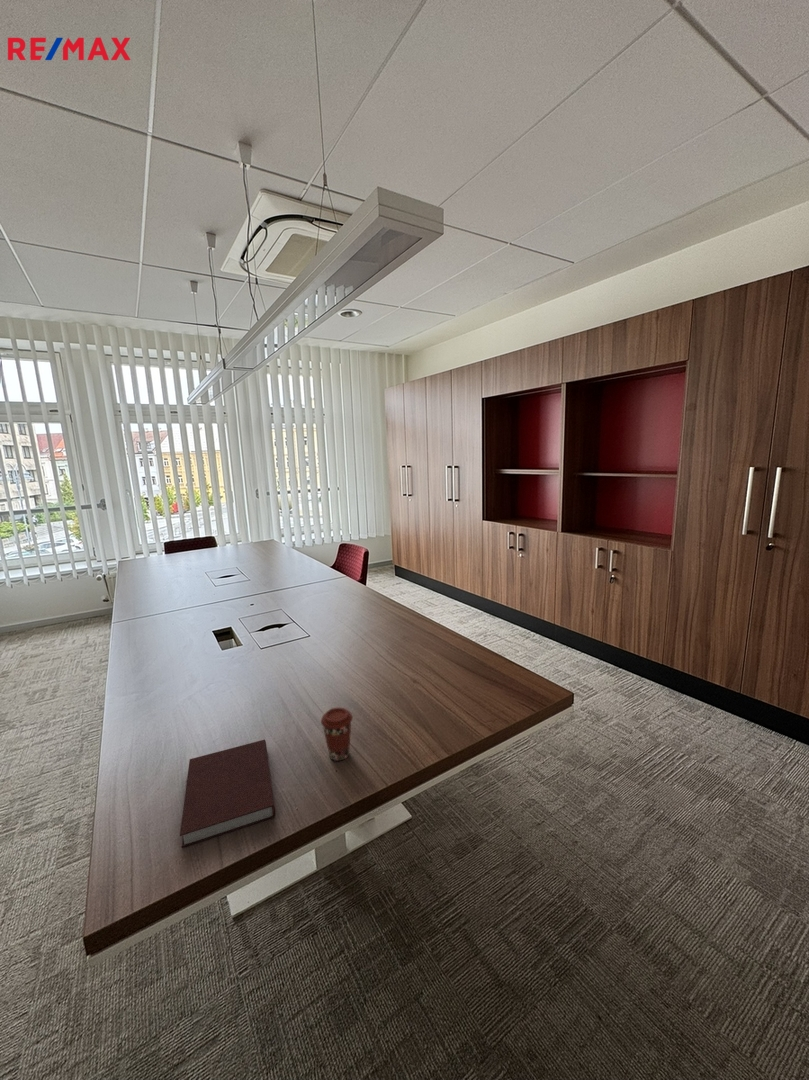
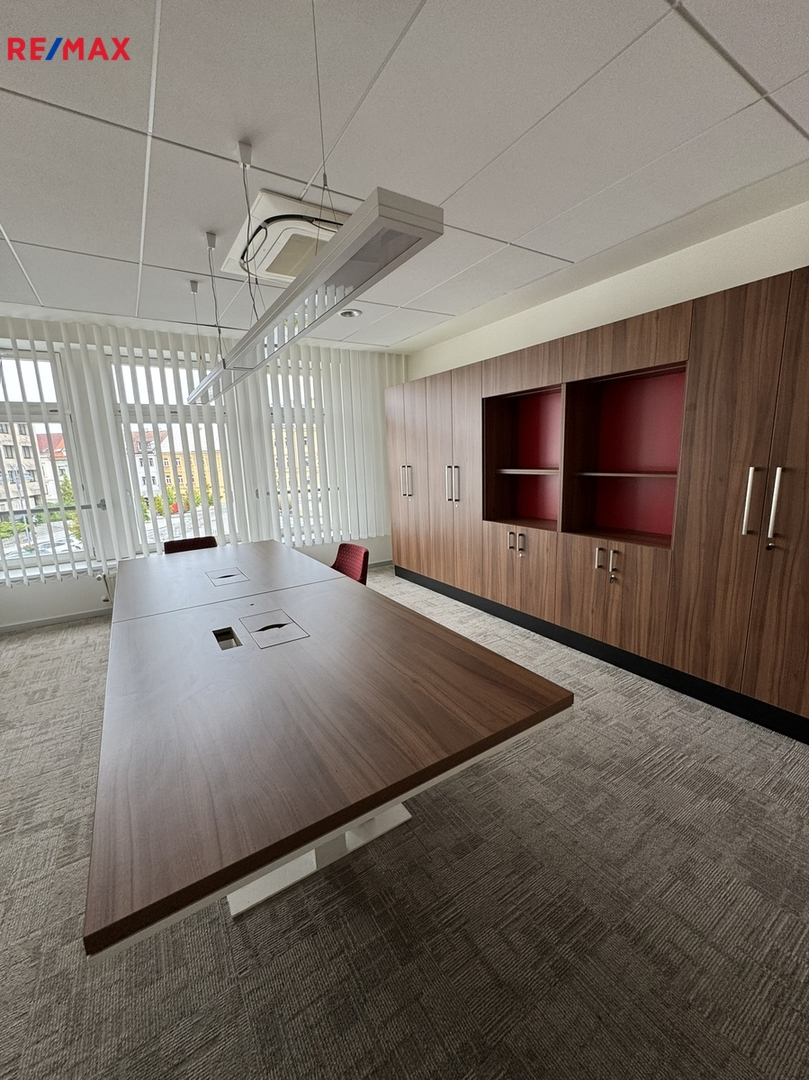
- coffee cup (337, 734)
- notebook (229, 785)
